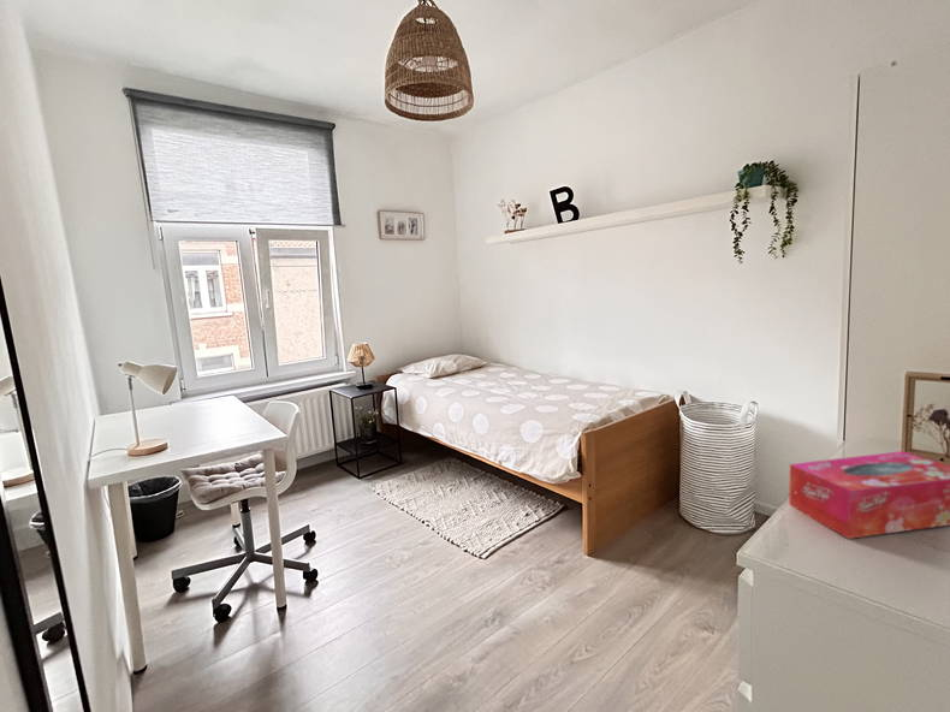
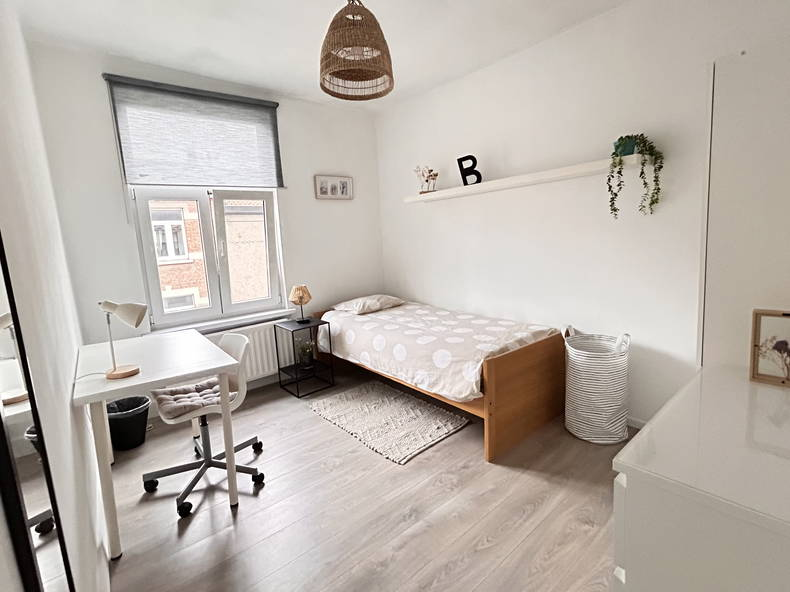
- tissue box (878, 491)
